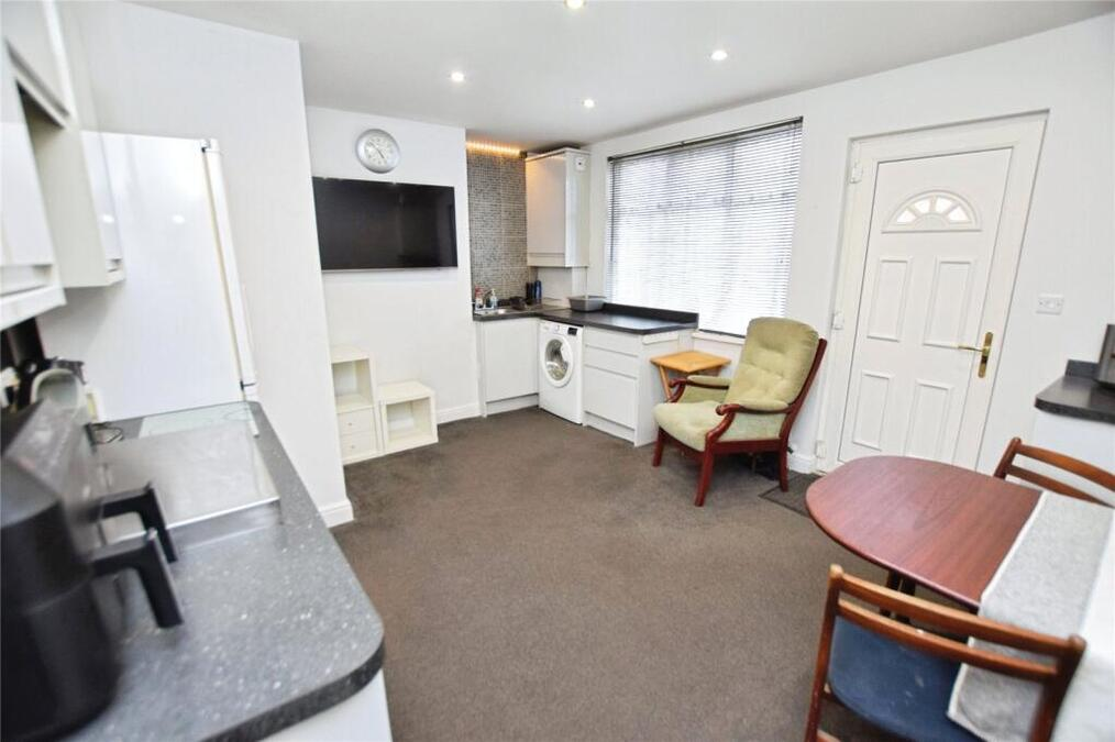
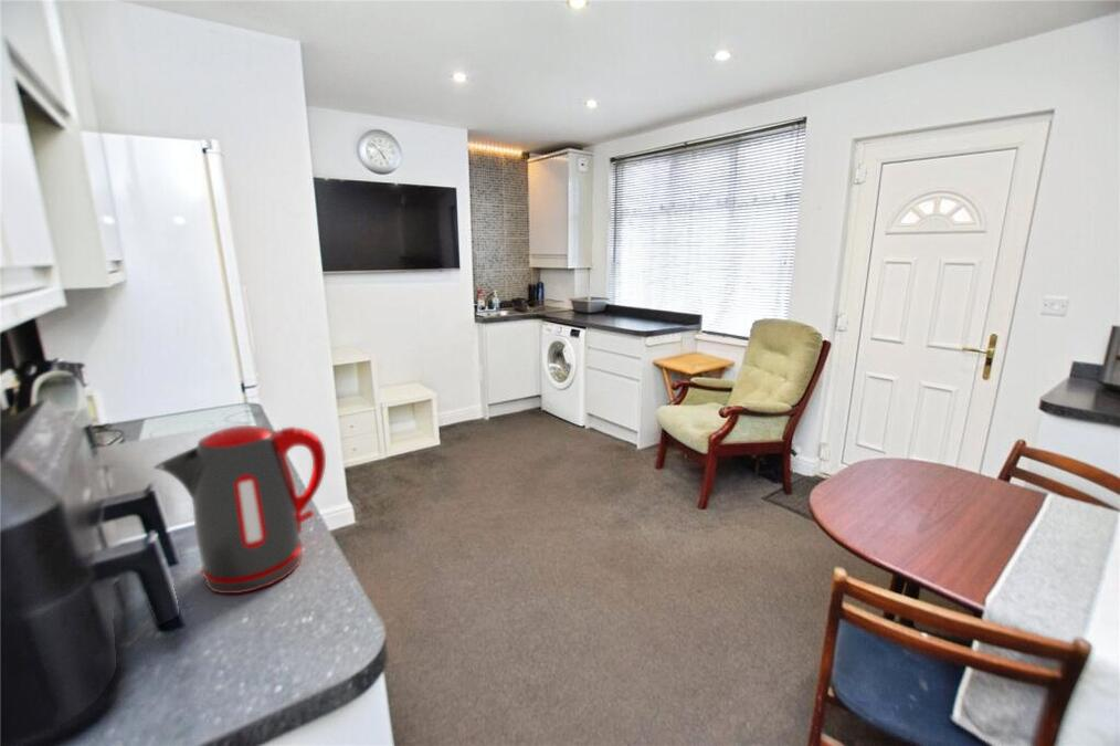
+ kettle (252, 498)
